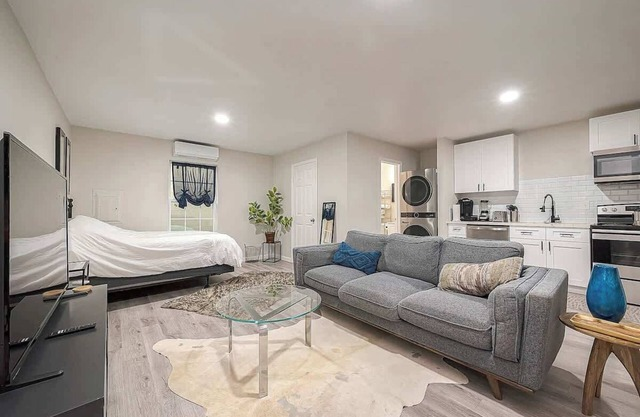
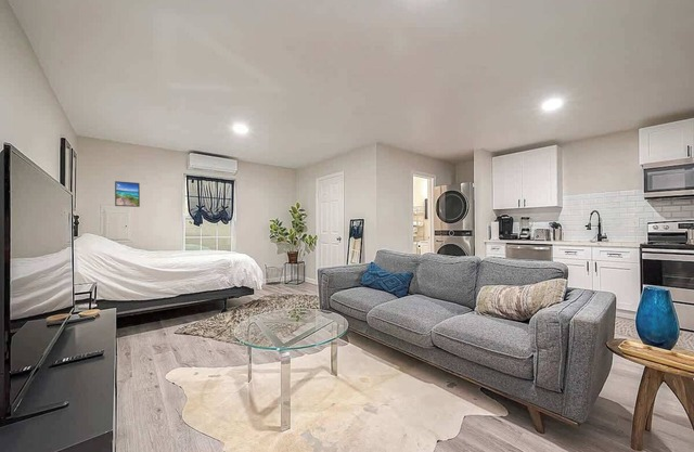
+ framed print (127, 194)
